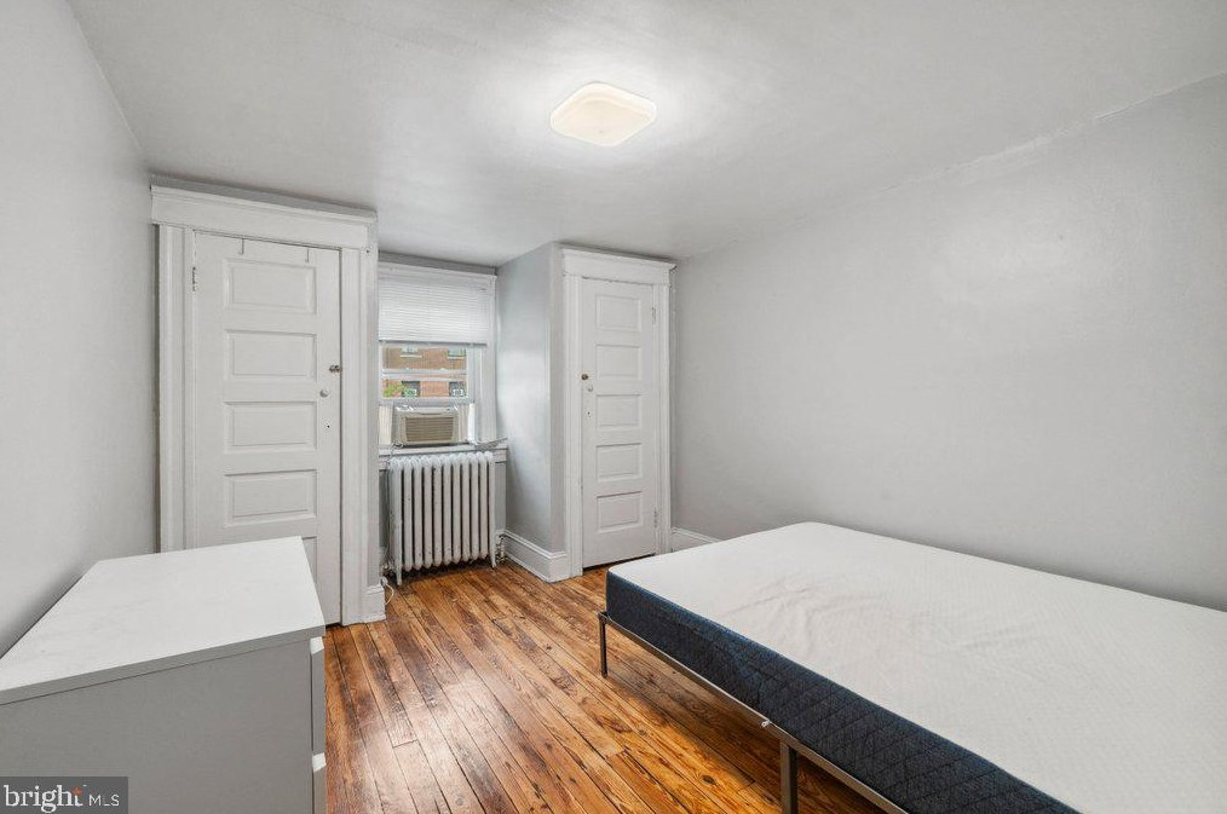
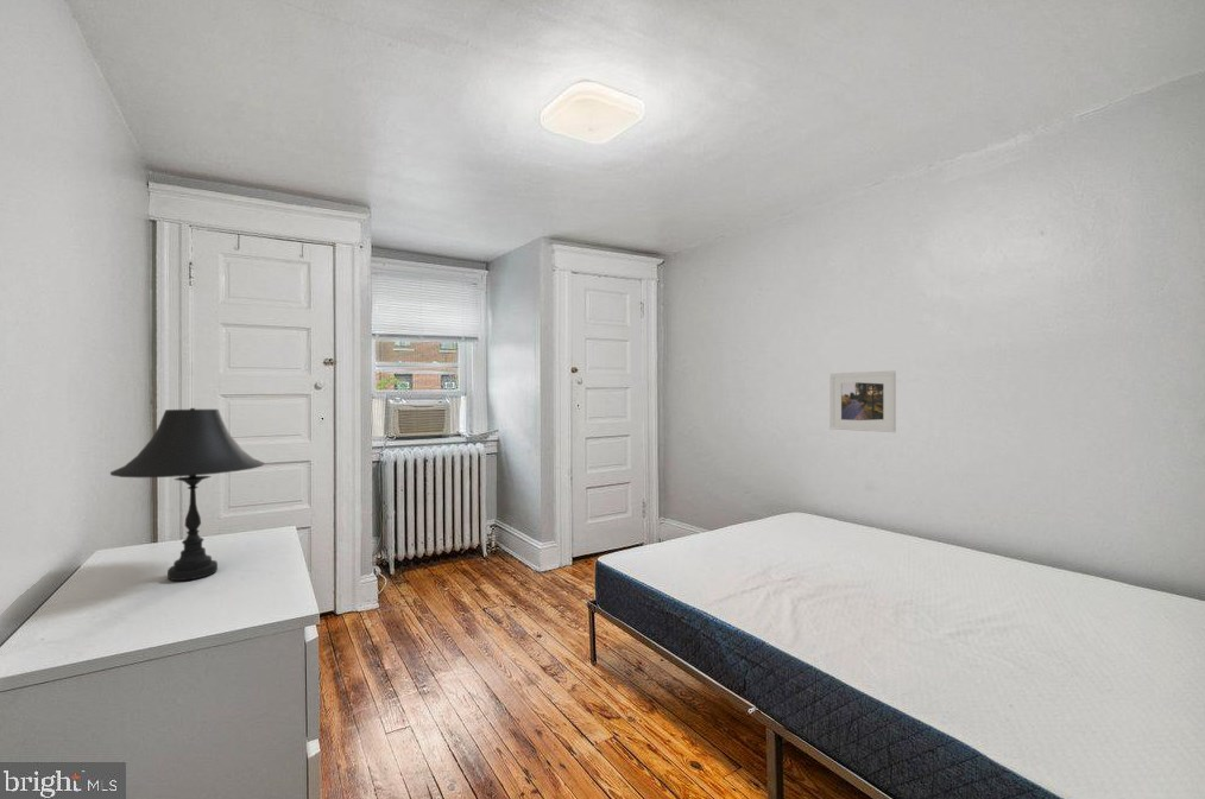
+ table lamp (193, 490)
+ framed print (860, 401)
